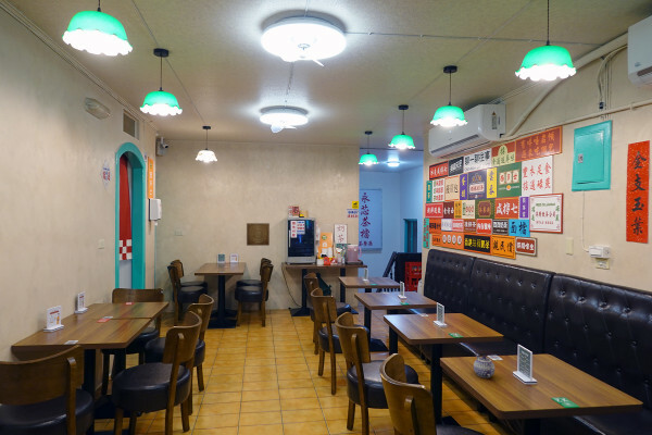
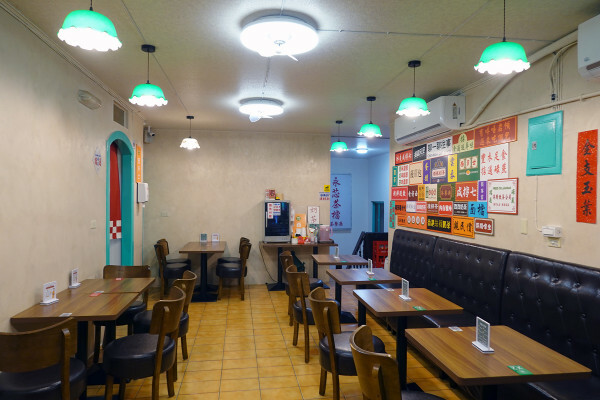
- wall art (258, 234)
- teapot (484, 365)
